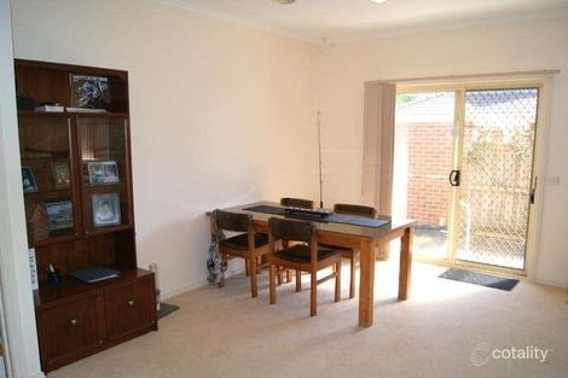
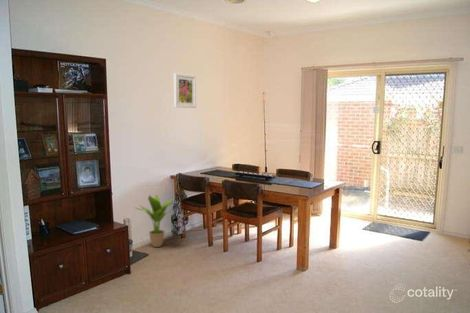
+ potted plant (160, 219)
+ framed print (185, 91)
